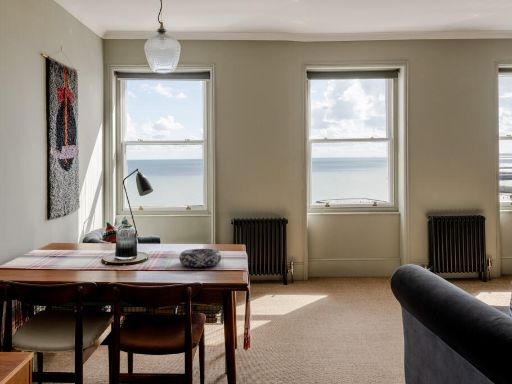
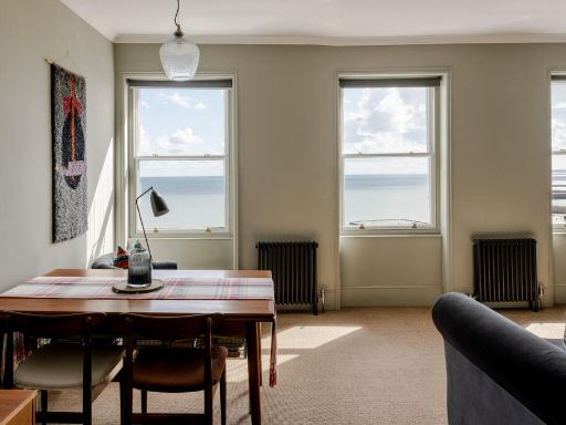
- decorative bowl (200, 257)
